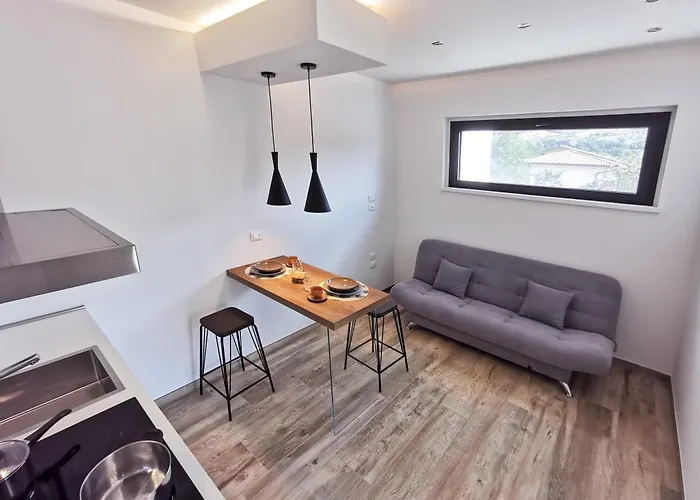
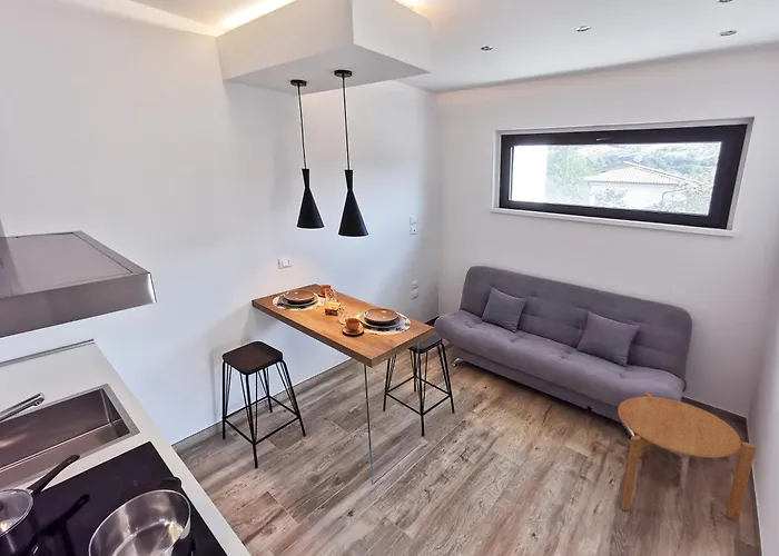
+ side table (677, 451)
